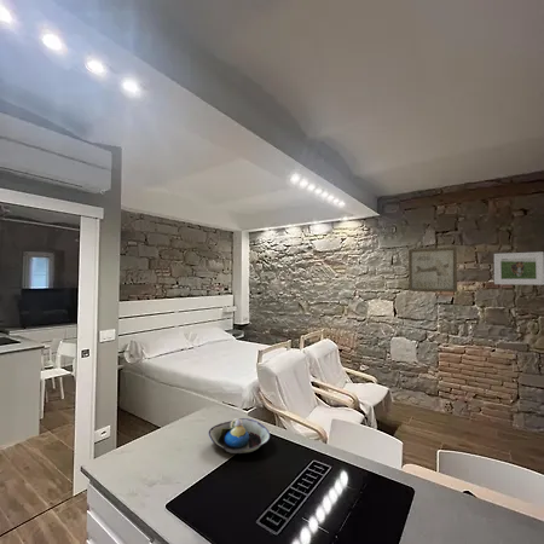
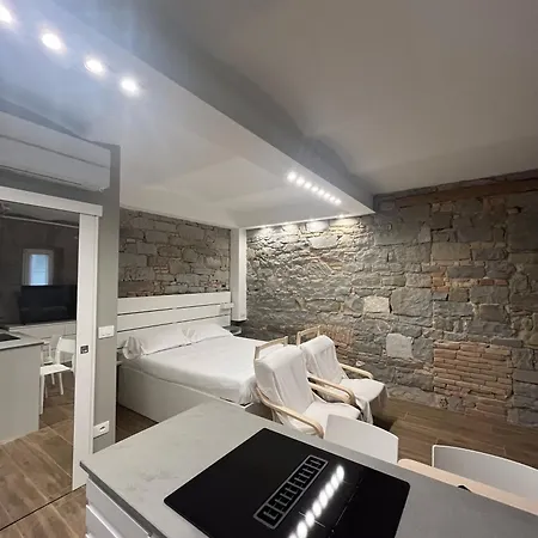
- decorative bowl (232, 430)
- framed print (517, 268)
- wall art (432, 270)
